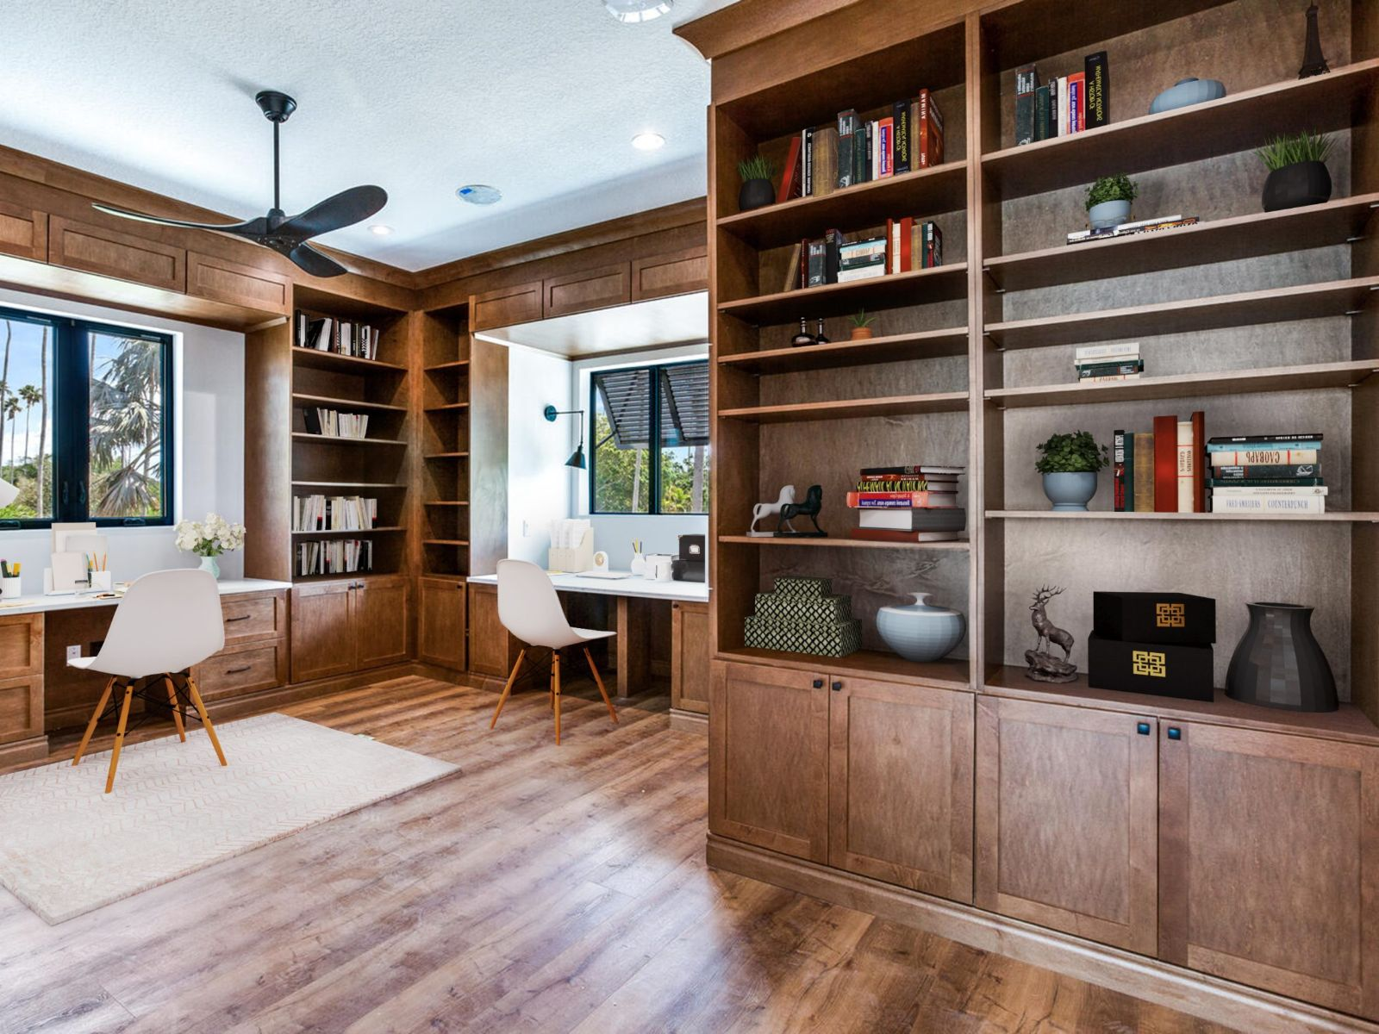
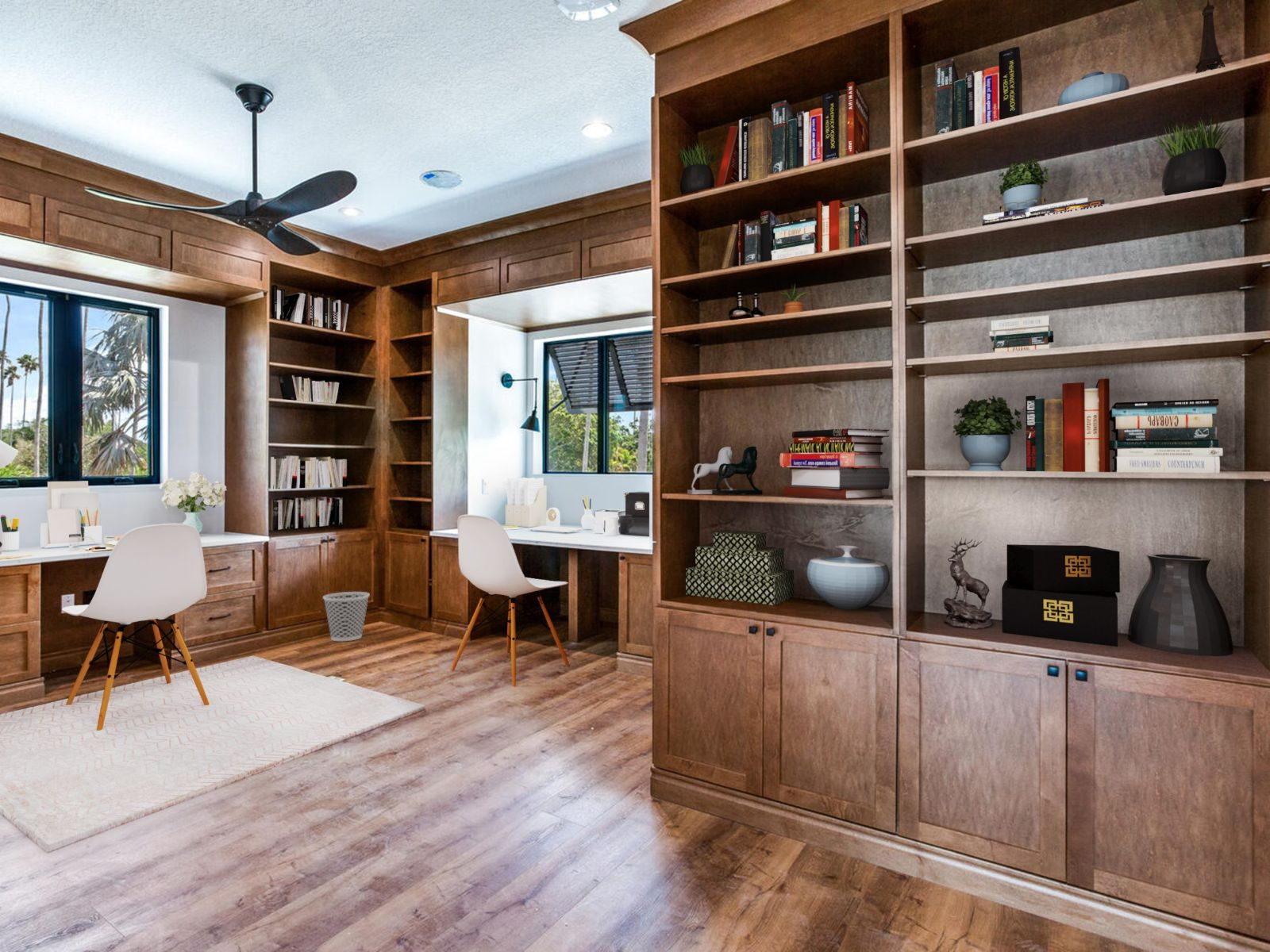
+ wastebasket (346, 616)
